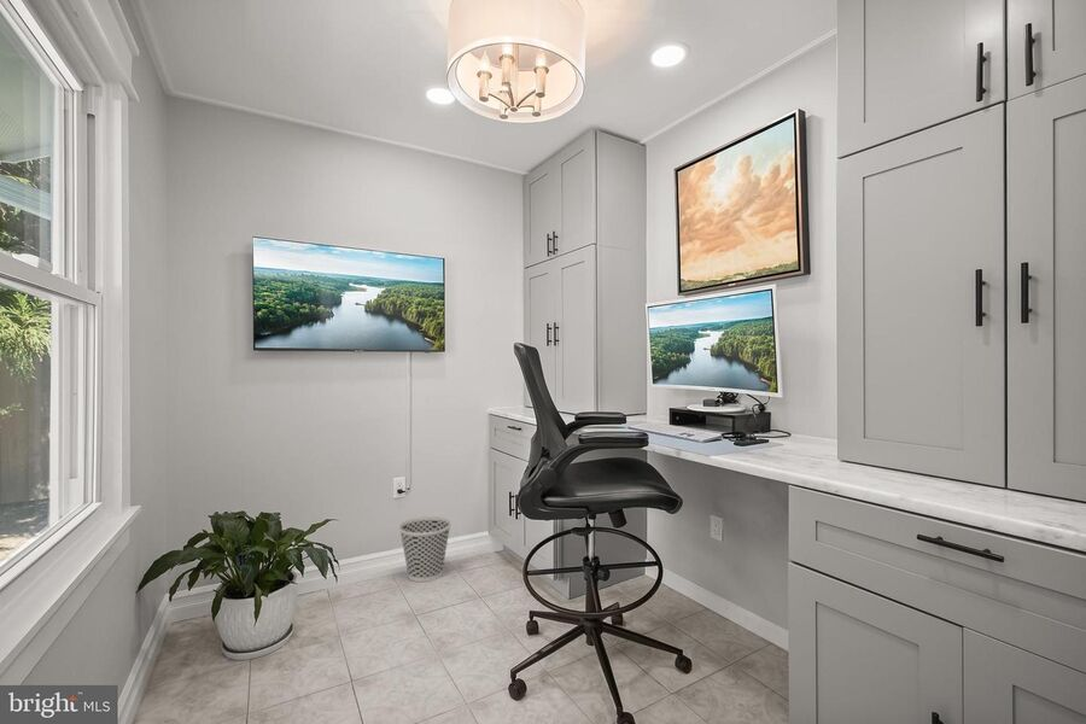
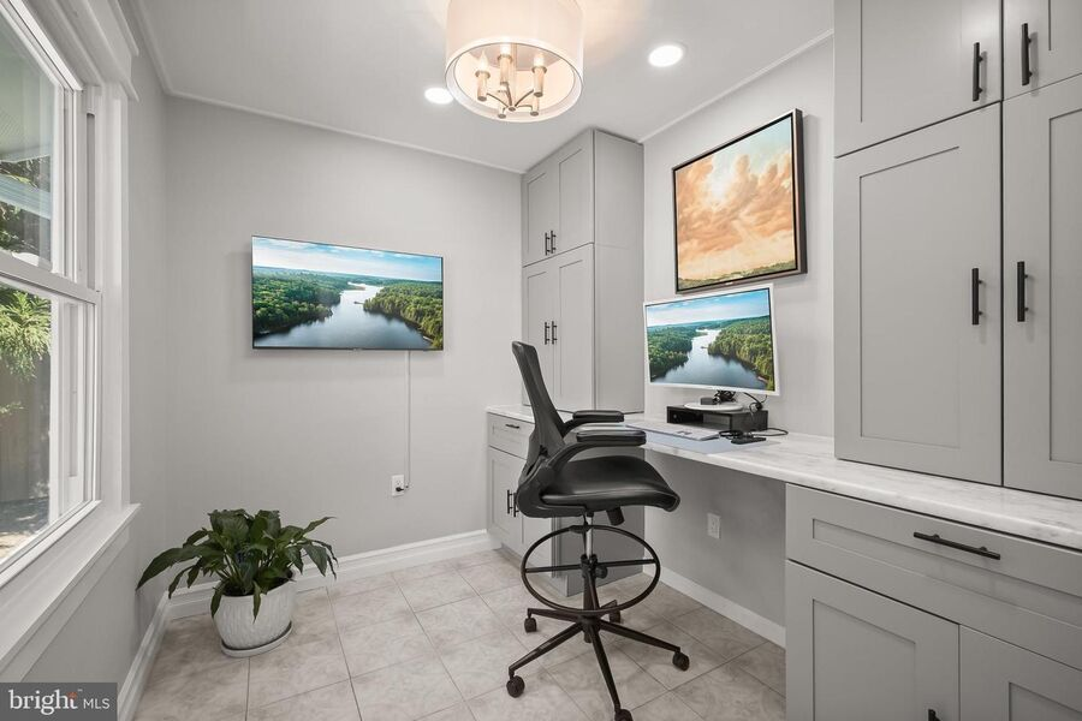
- wastebasket (425, 549)
